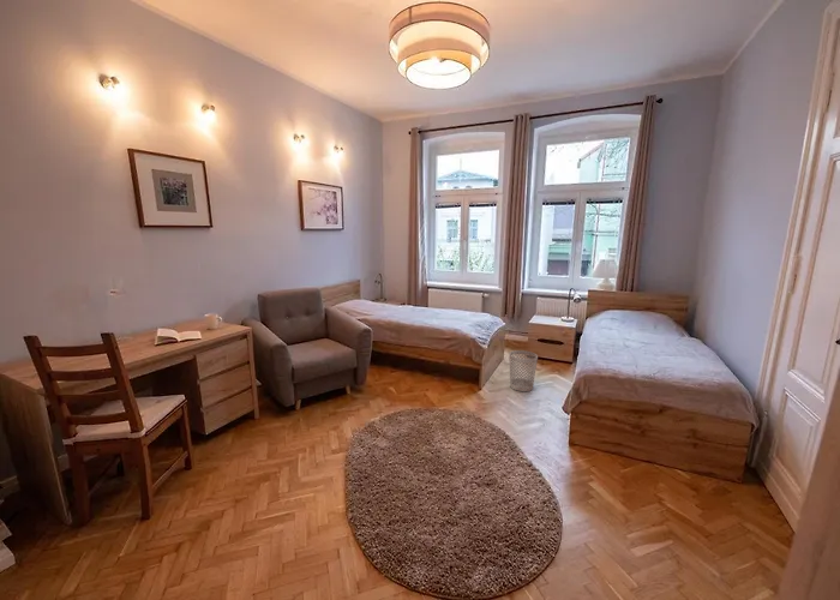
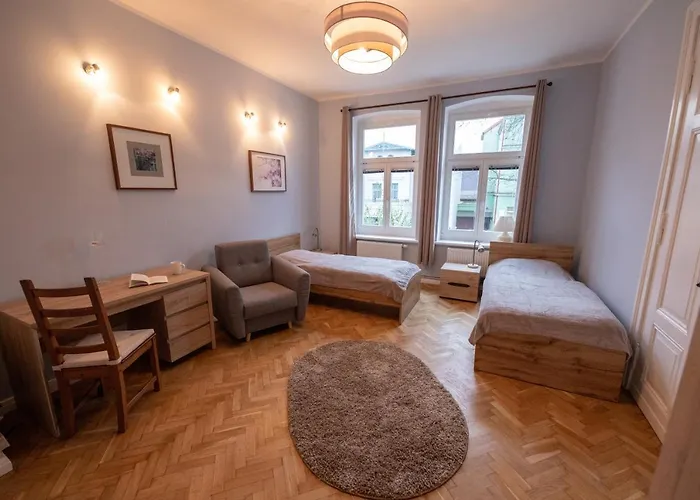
- wastebasket (522, 370)
